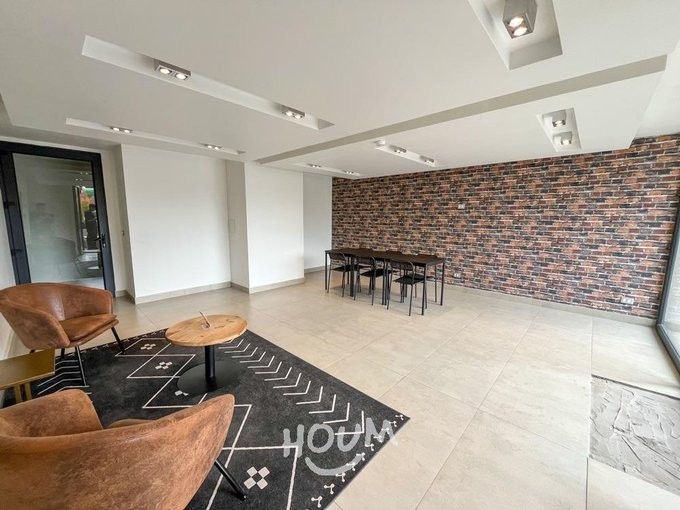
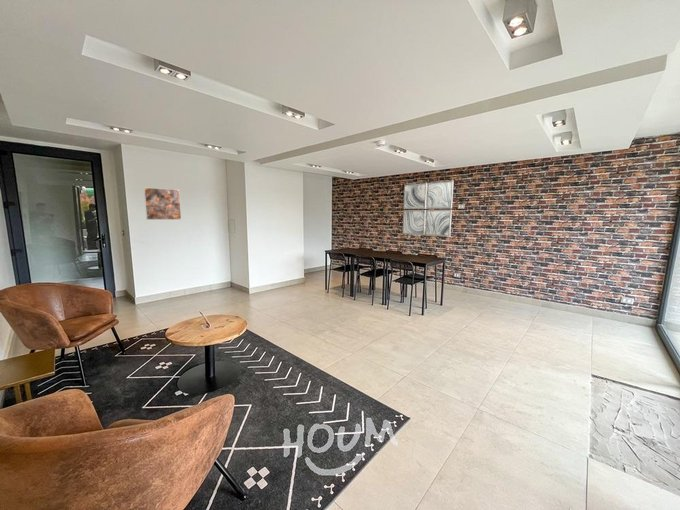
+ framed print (163, 204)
+ wall art (425, 208)
